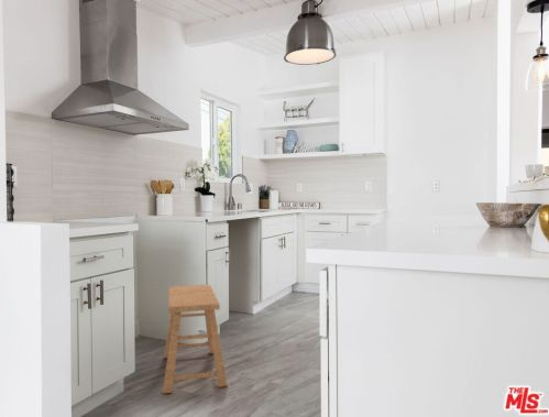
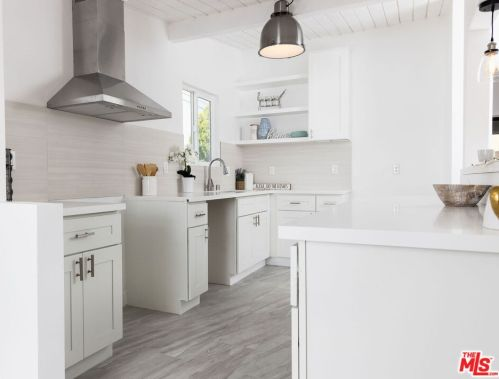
- stool (193, 334)
